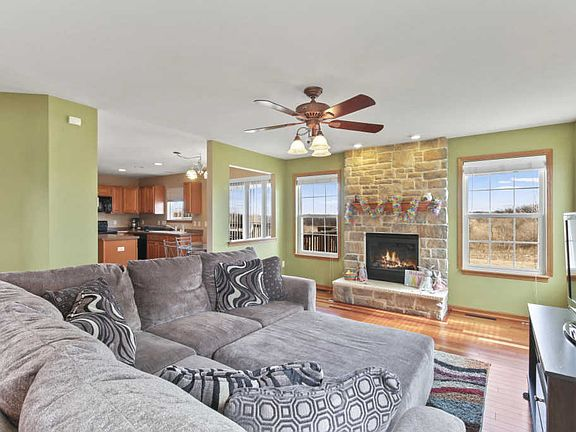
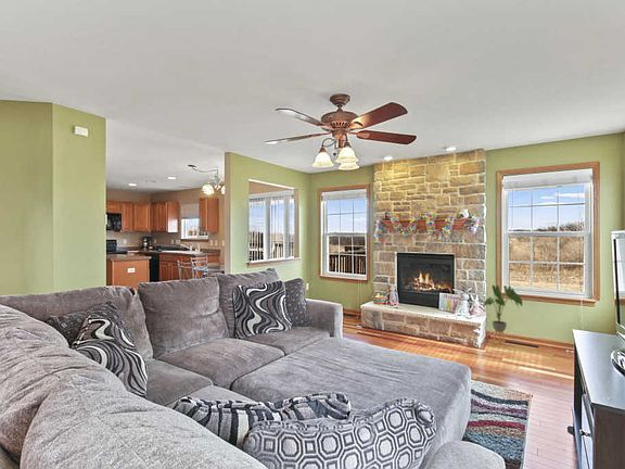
+ house plant (500, 315)
